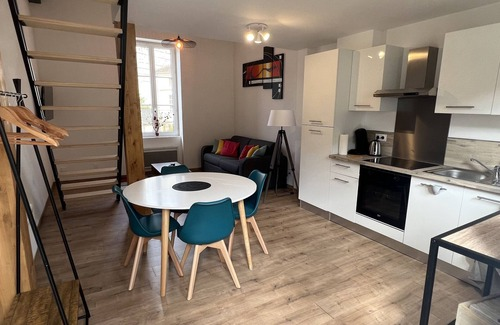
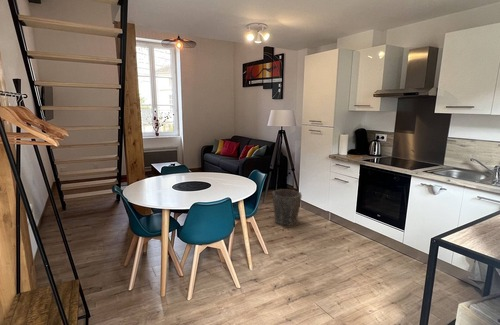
+ waste bin (286, 207)
